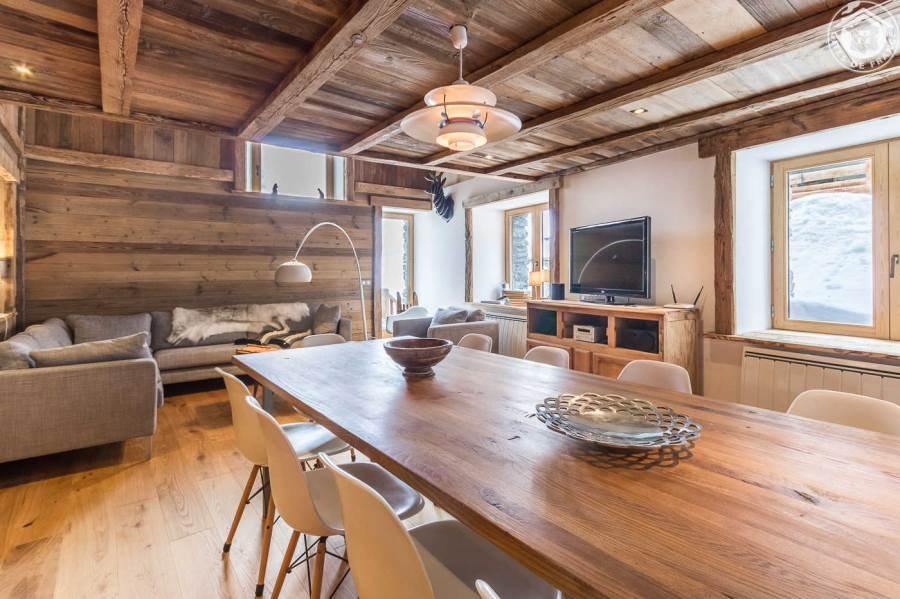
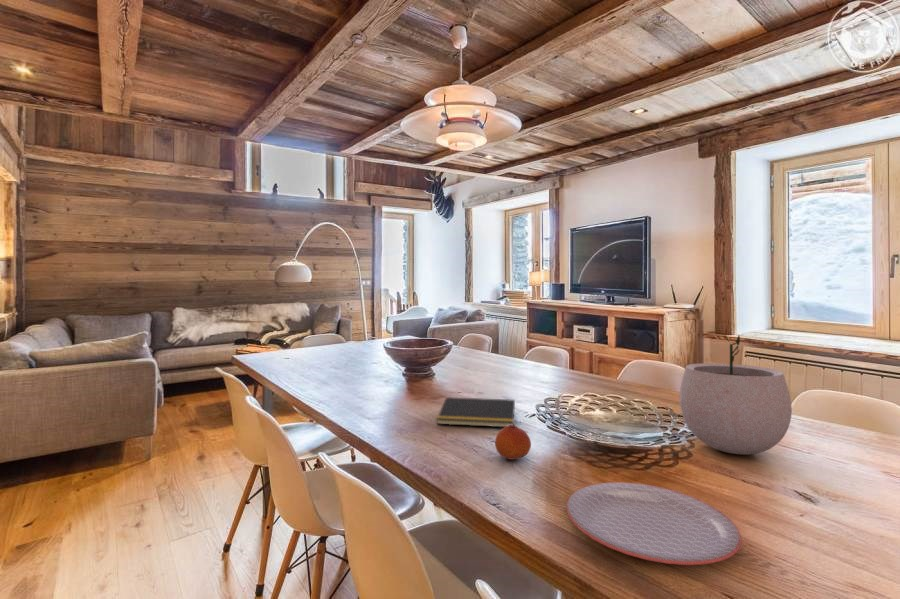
+ fruit (513, 441)
+ plant pot (732, 391)
+ notepad (477, 411)
+ plate (647, 521)
